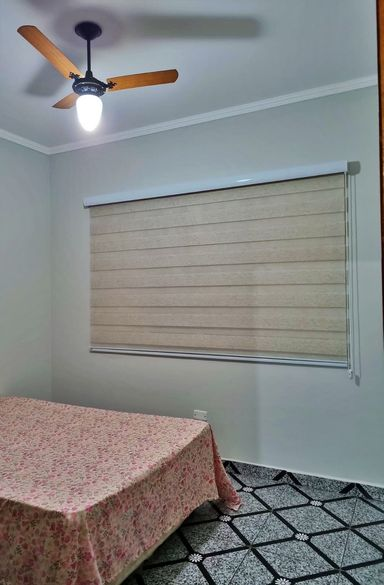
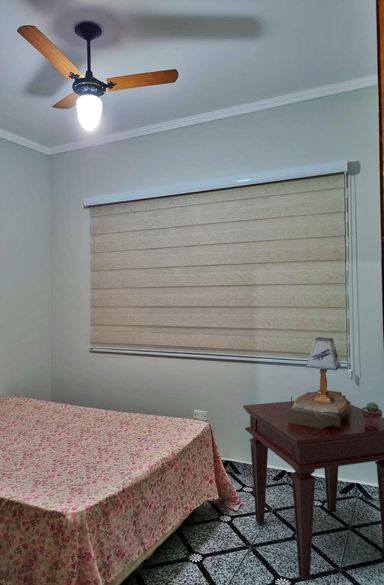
+ table lamp (320, 372)
+ side table (316, 479)
+ potted succulent (371, 414)
